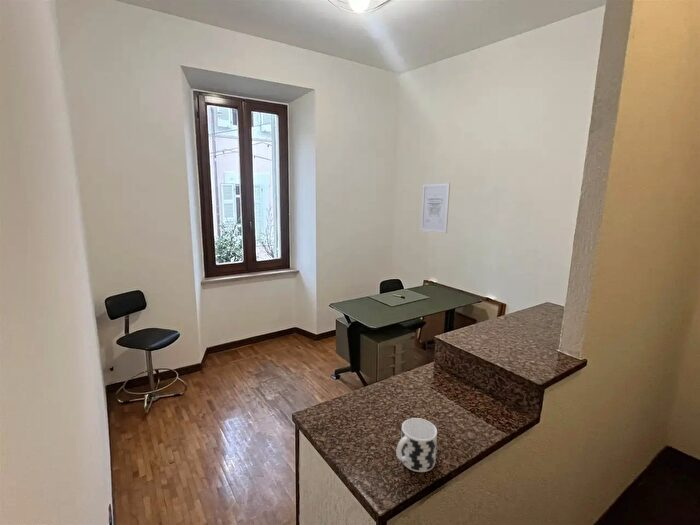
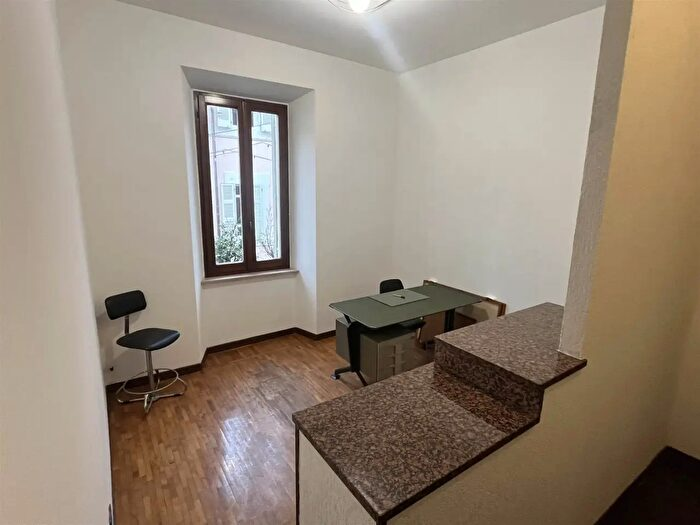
- cup (414, 446)
- wall art (434, 208)
